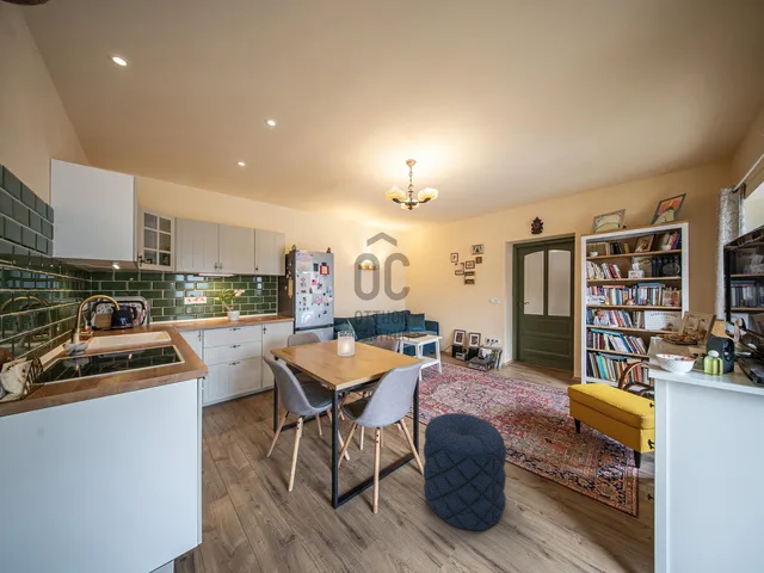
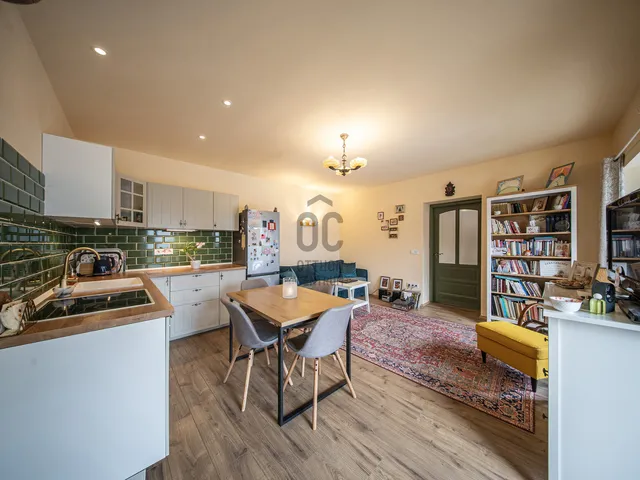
- pouf (462, 461)
